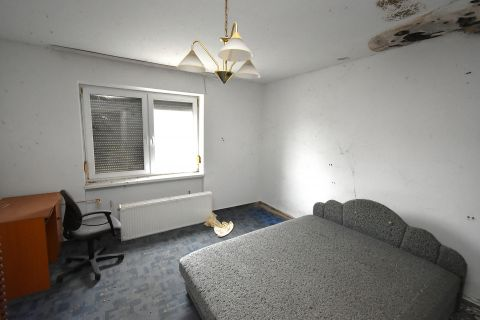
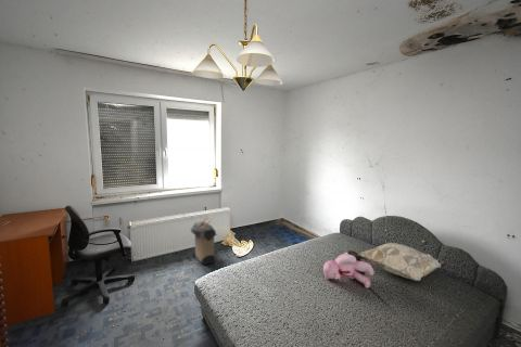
+ stuffed bear (350, 268)
+ laundry hamper (203, 236)
+ decorative pillow (401, 259)
